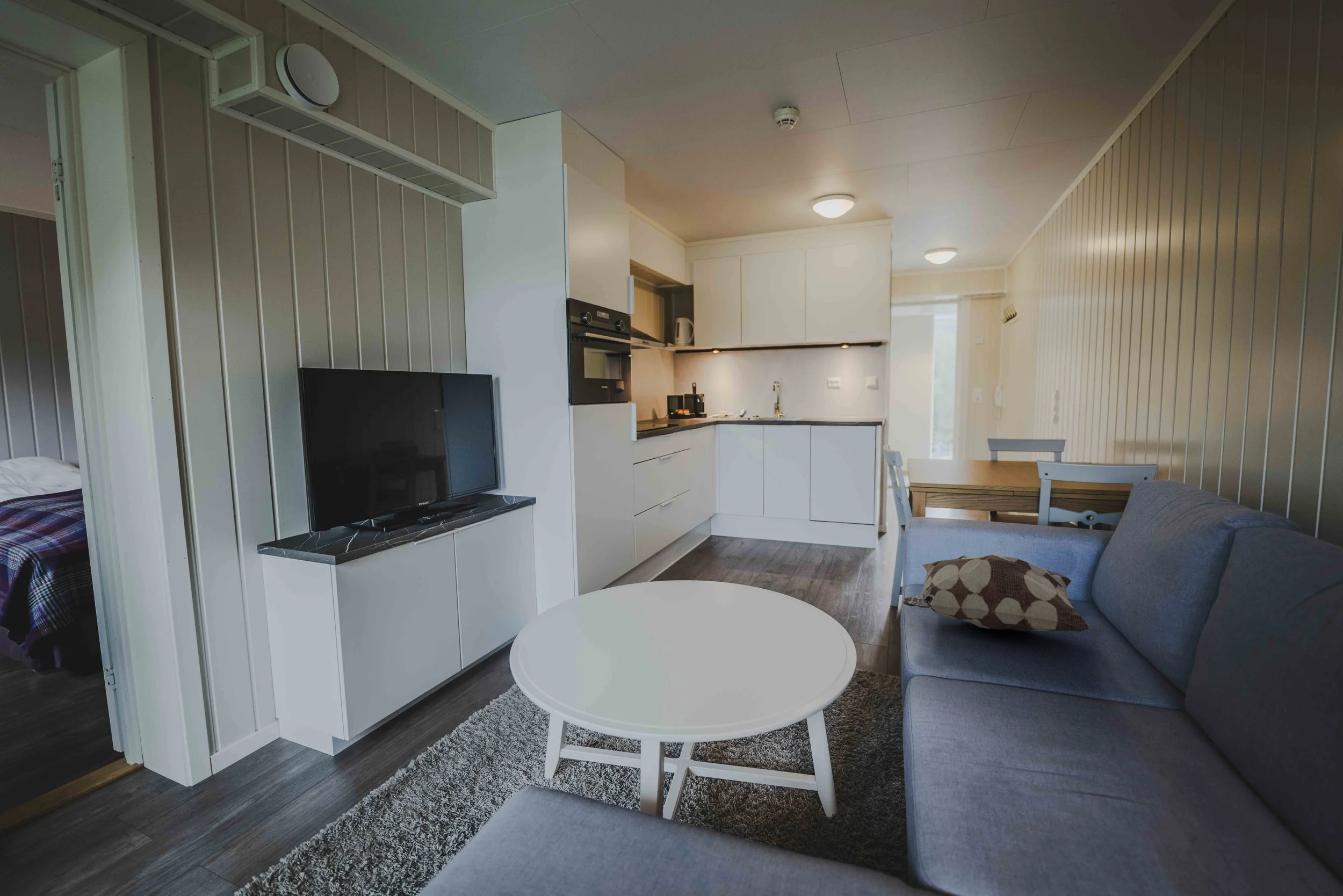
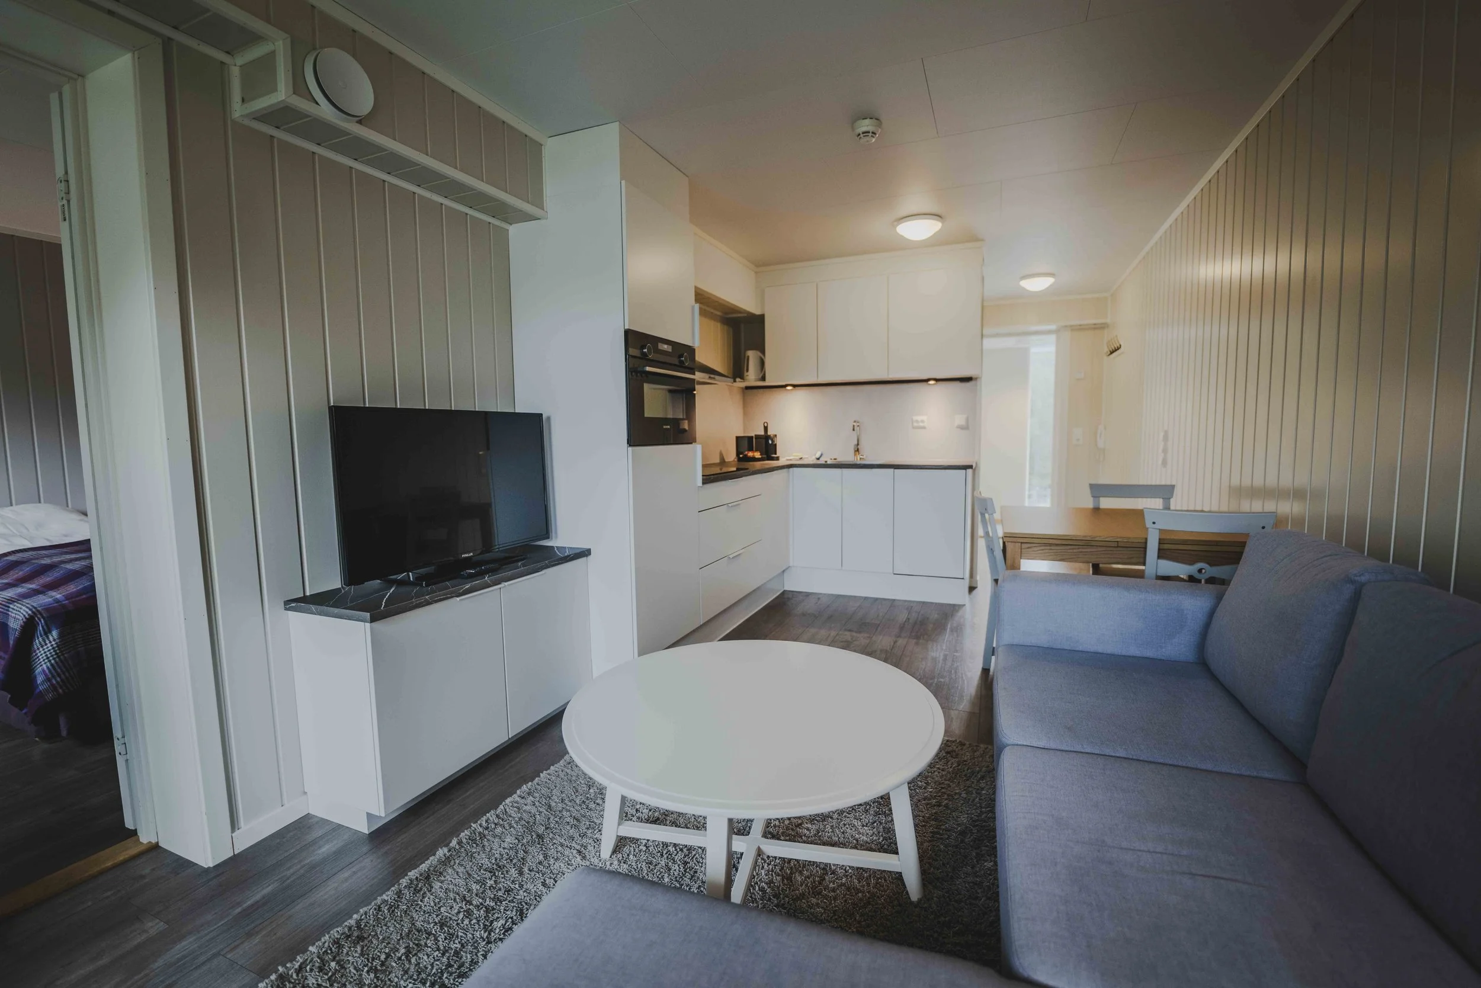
- decorative pillow (991, 591)
